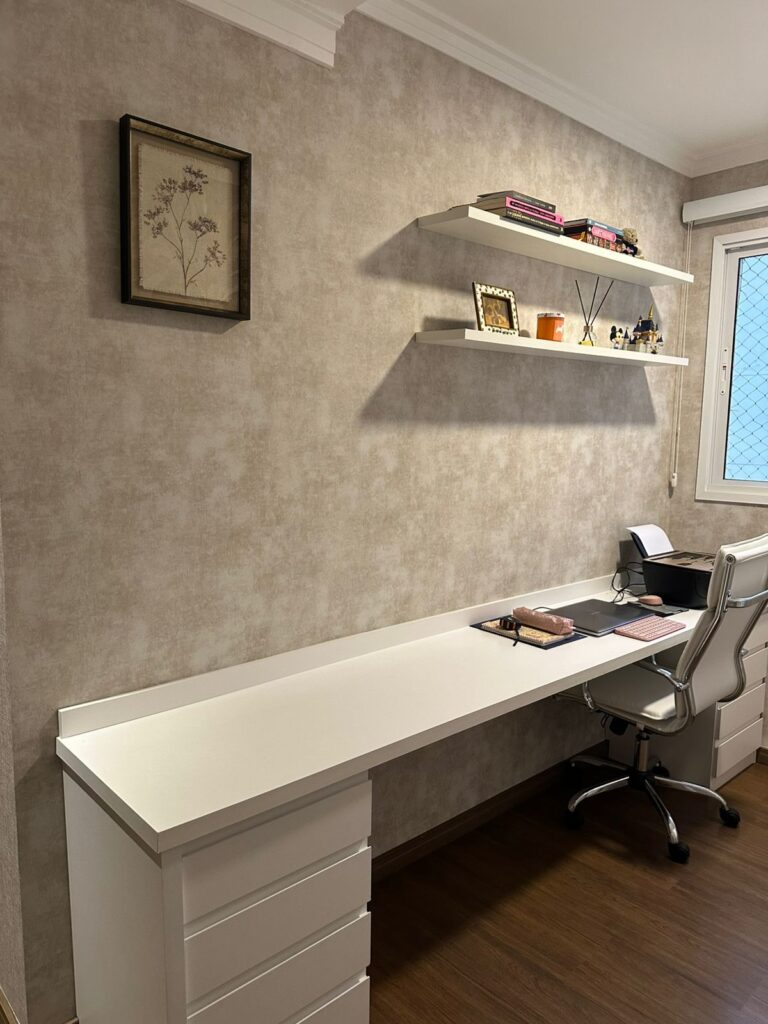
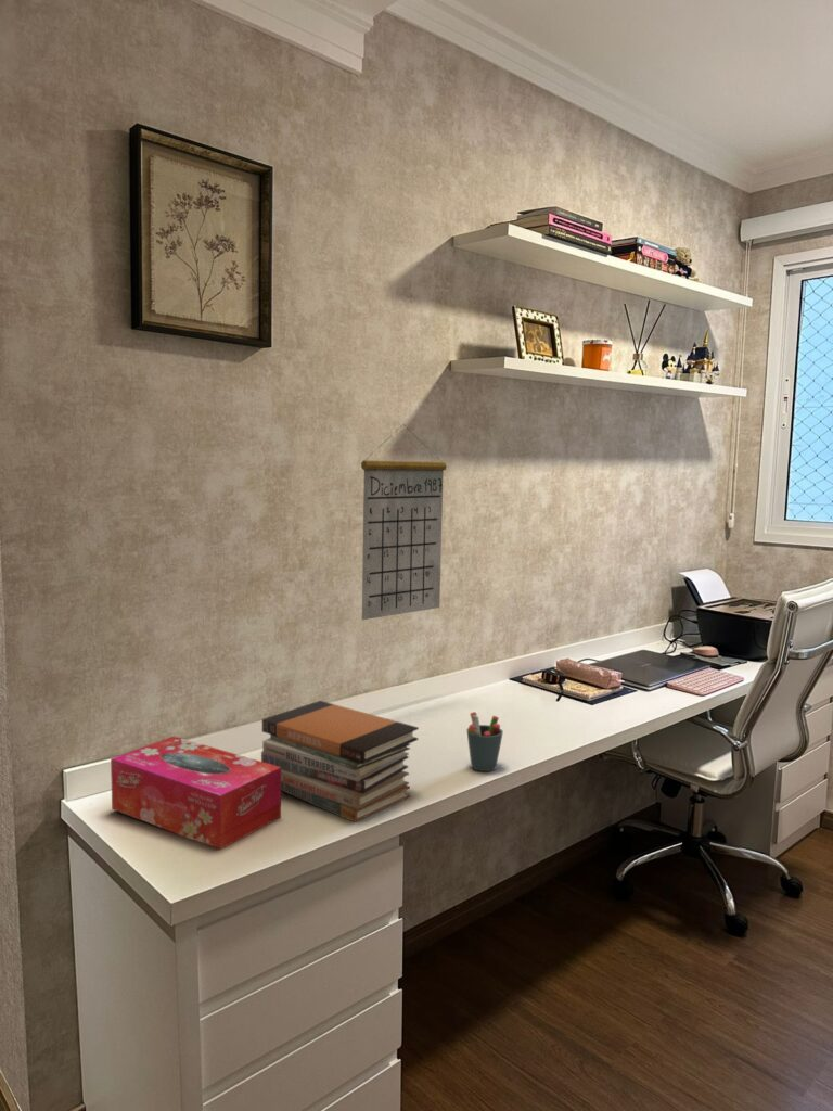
+ pen holder (484, 739)
+ book stack (336, 756)
+ calendar (403, 520)
+ tissue box (195, 788)
